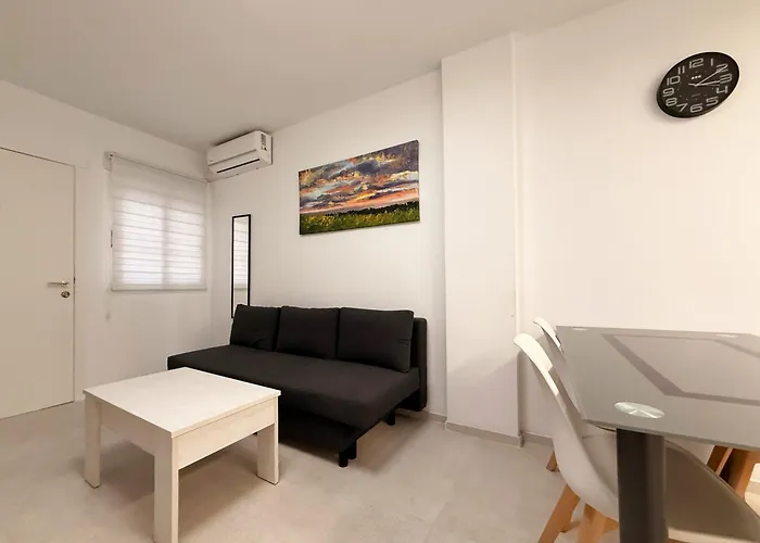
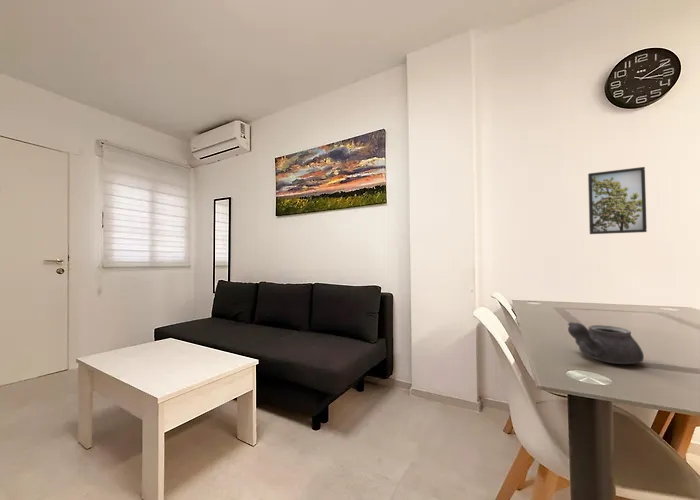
+ teapot (595, 339)
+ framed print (616, 201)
